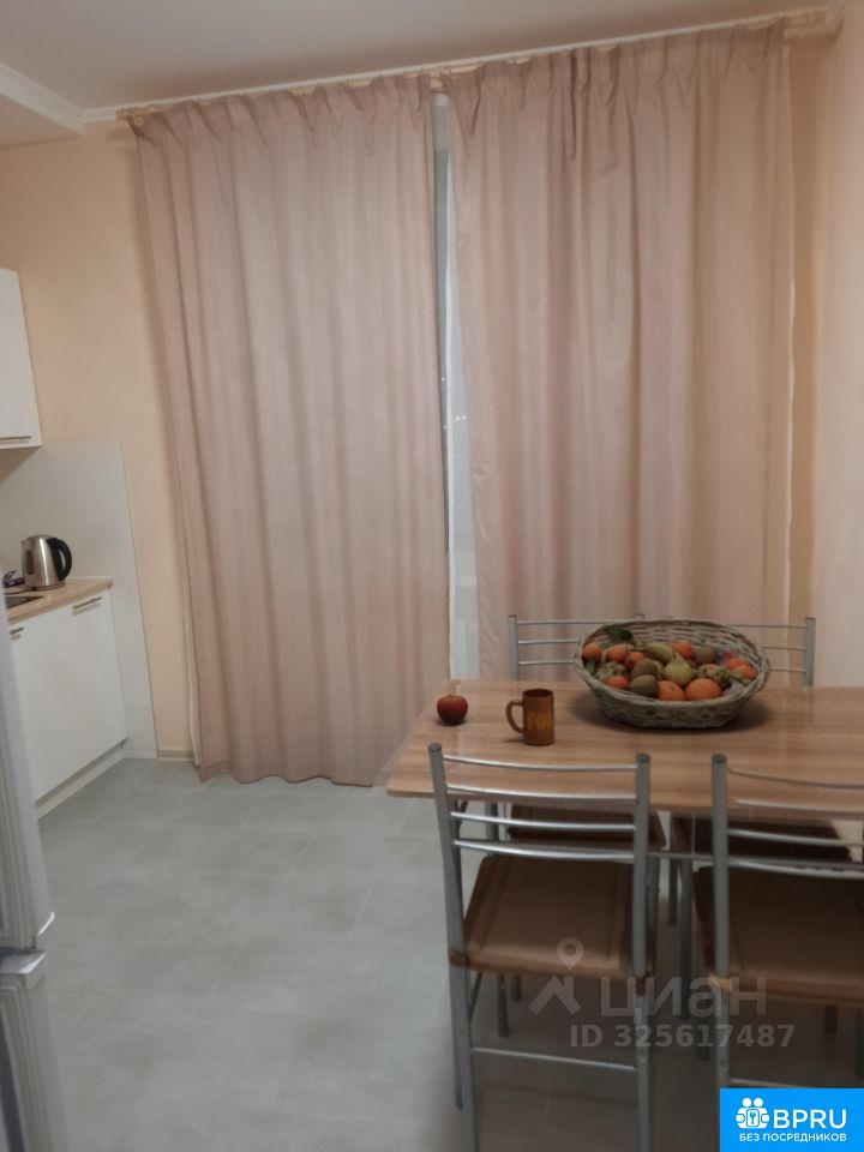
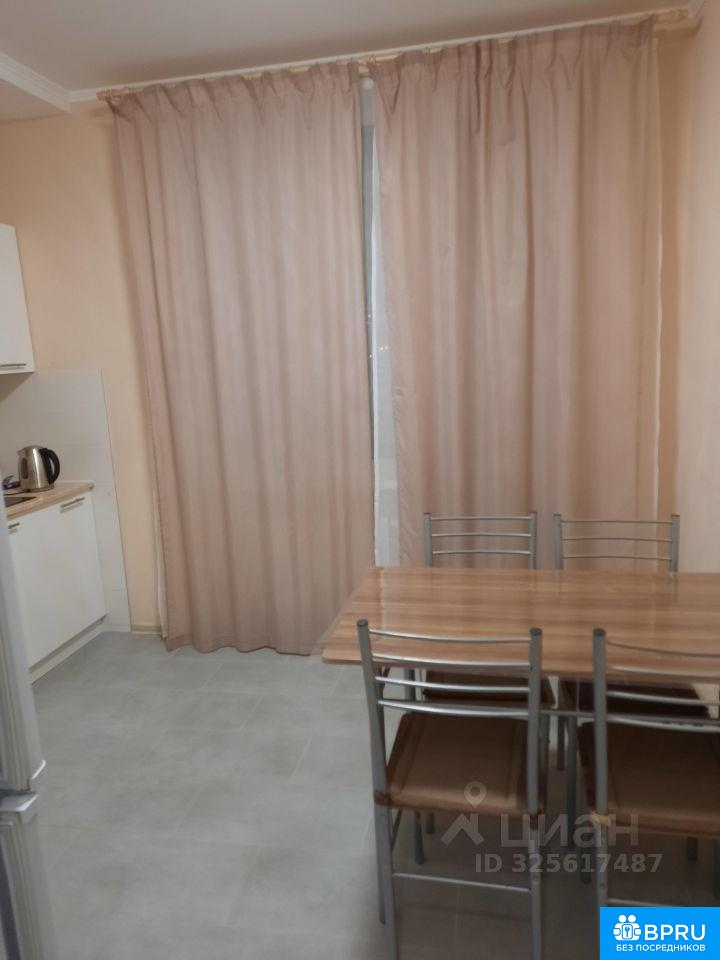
- fruit (451, 706)
- mug (529, 716)
- fruit basket (668, 671)
